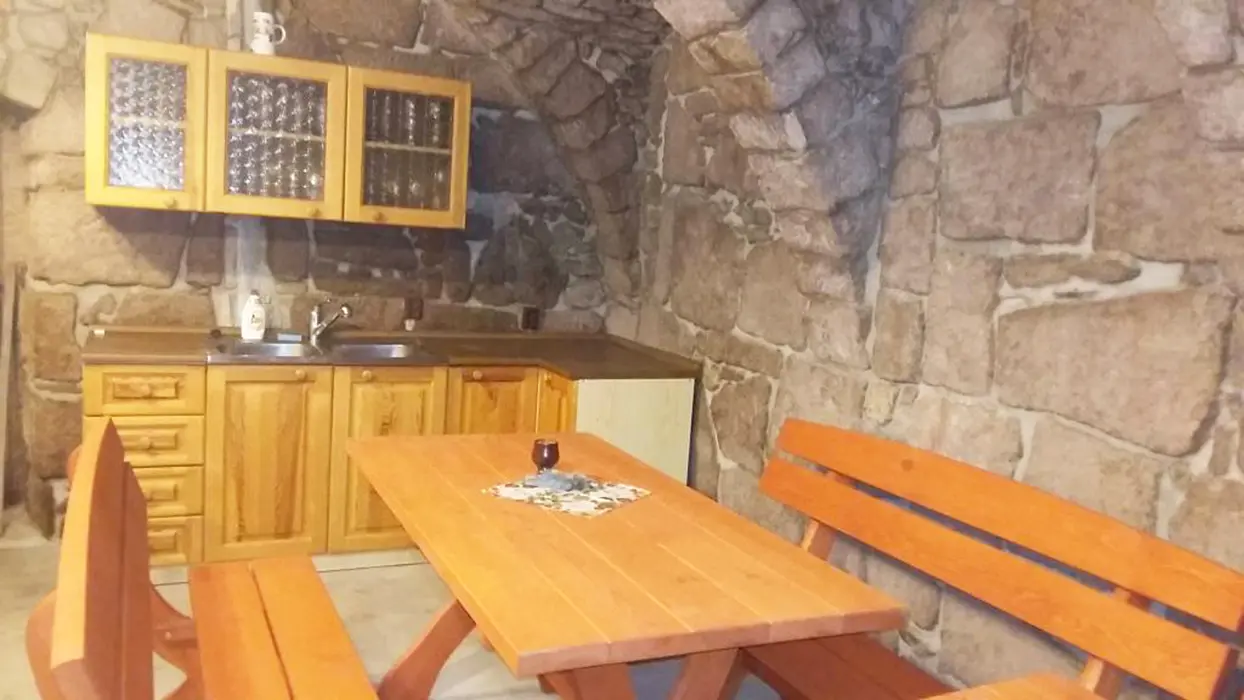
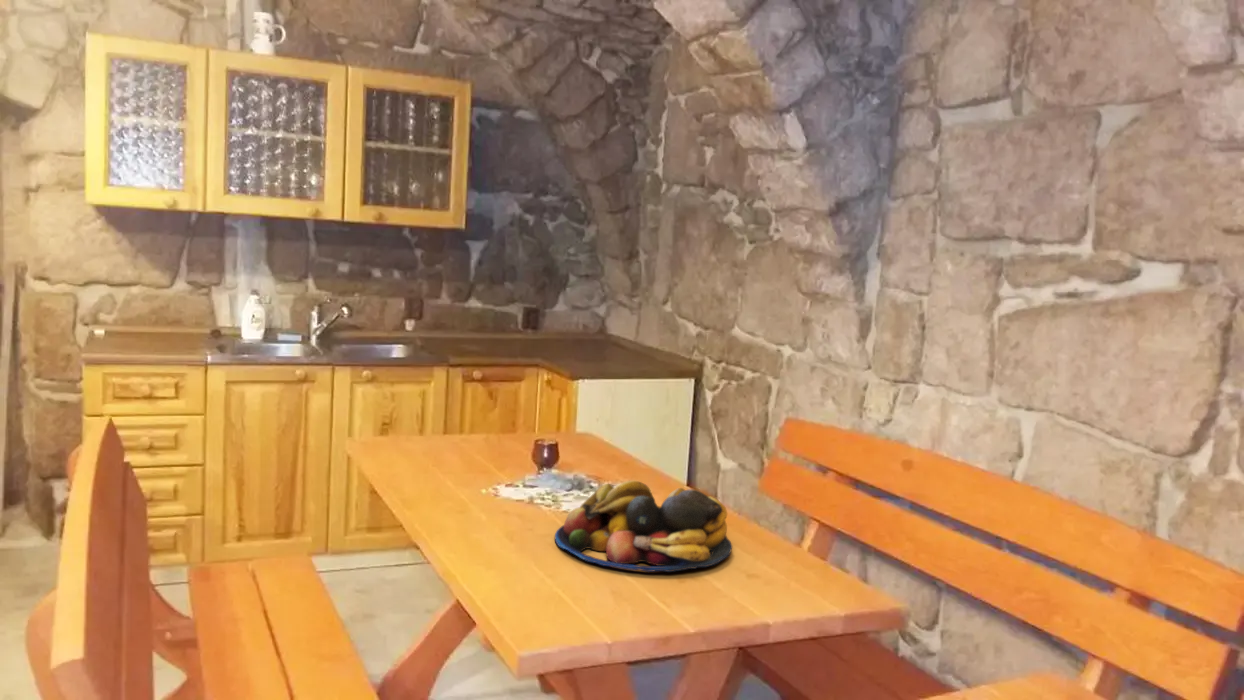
+ fruit bowl (643, 512)
